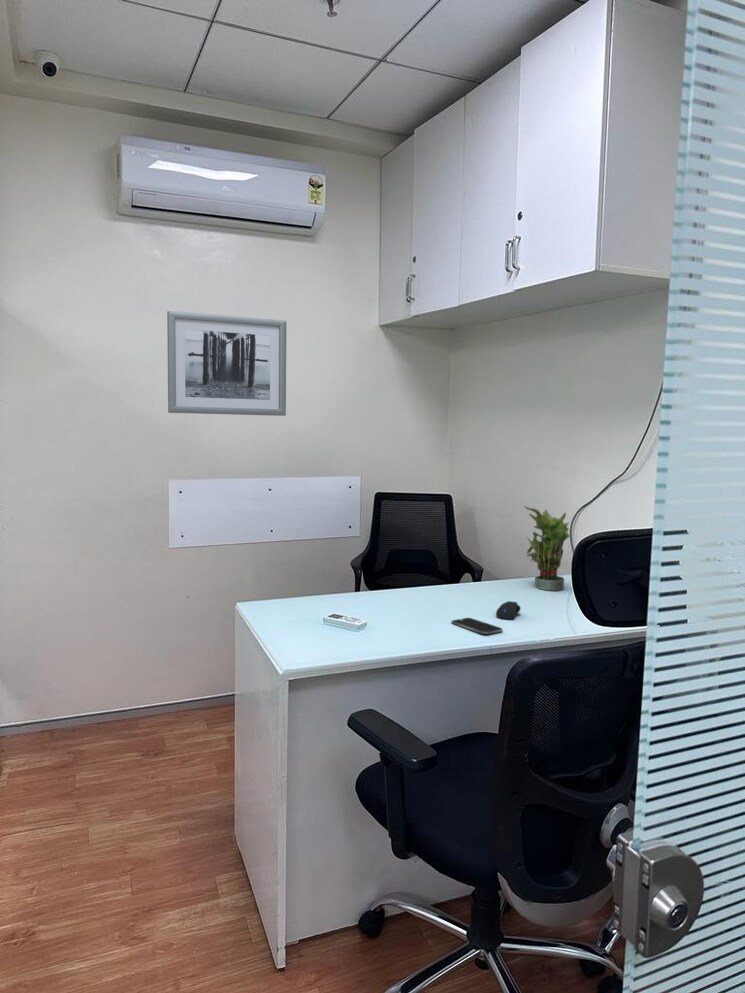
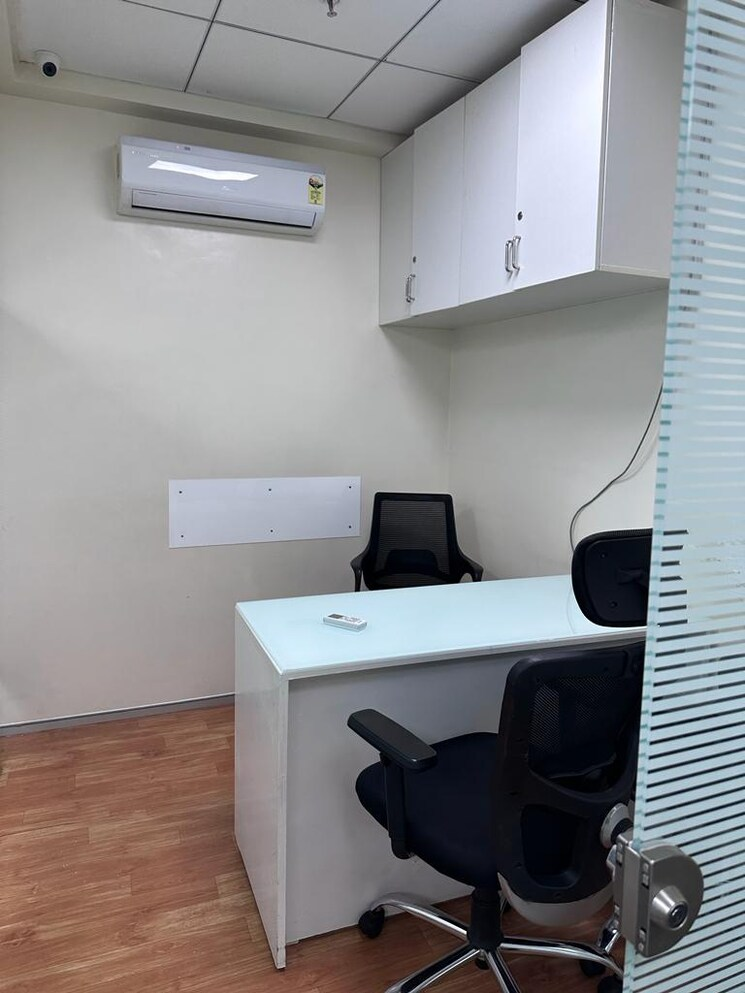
- potted plant (544, 546)
- smartphone (476, 625)
- computer mouse (508, 609)
- wall art (228, 365)
